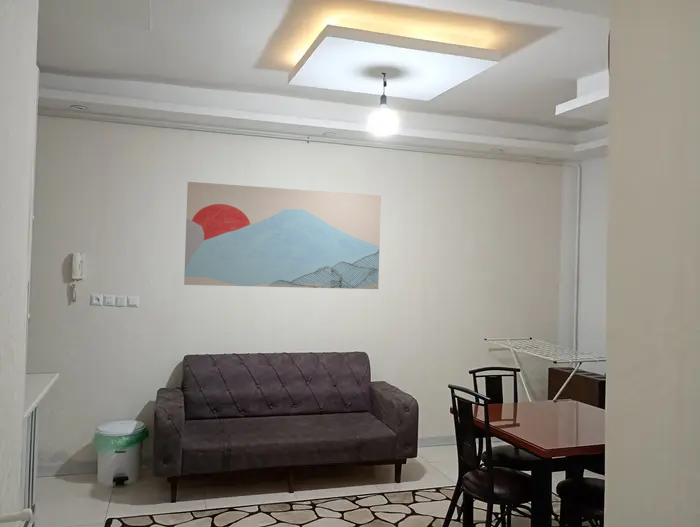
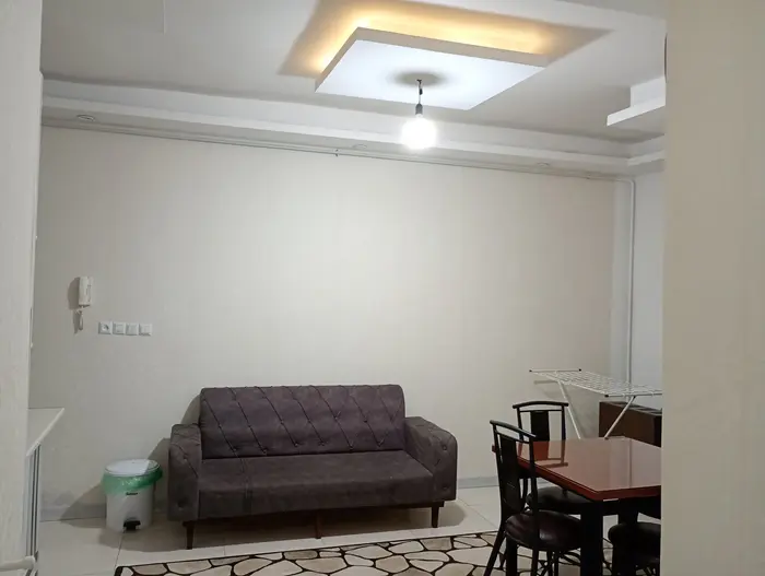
- wall art (287, 238)
